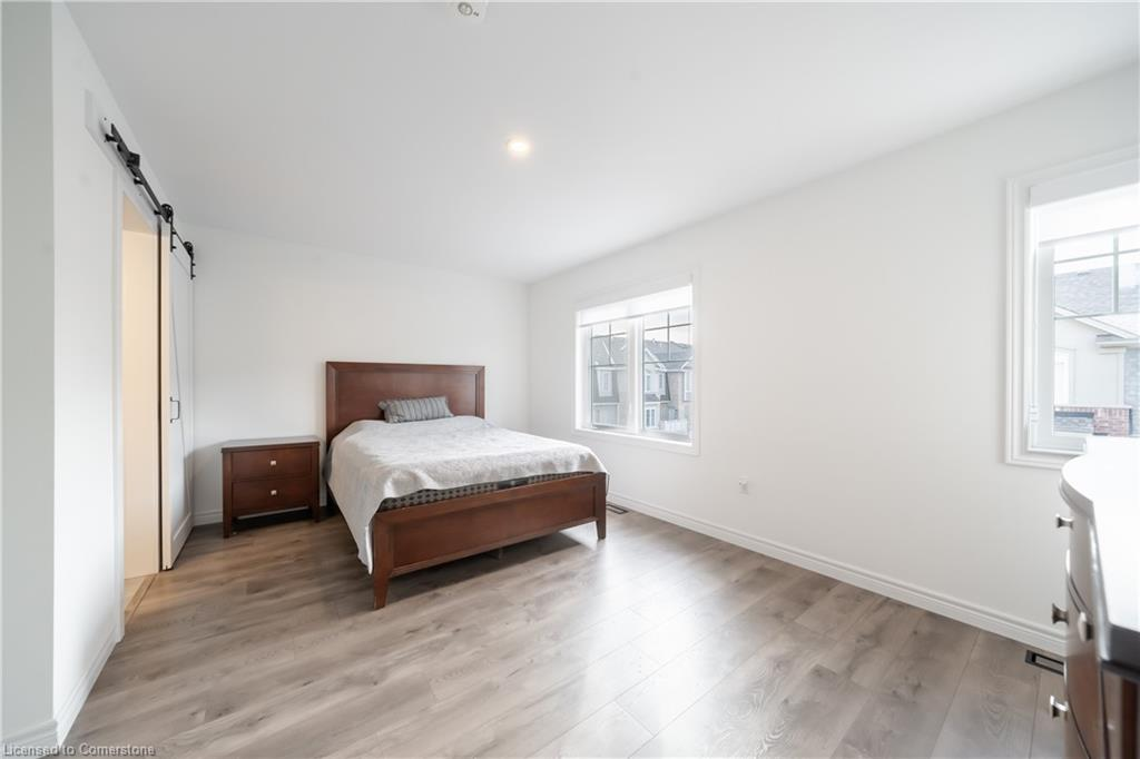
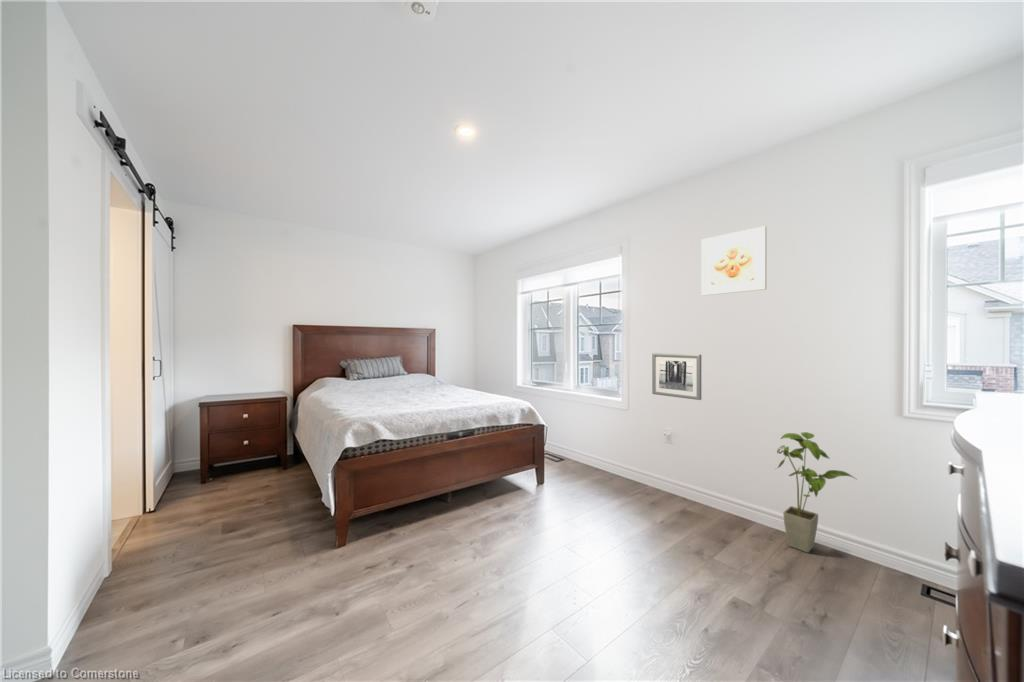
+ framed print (731, 263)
+ house plant (809, 491)
+ wall art (675, 375)
